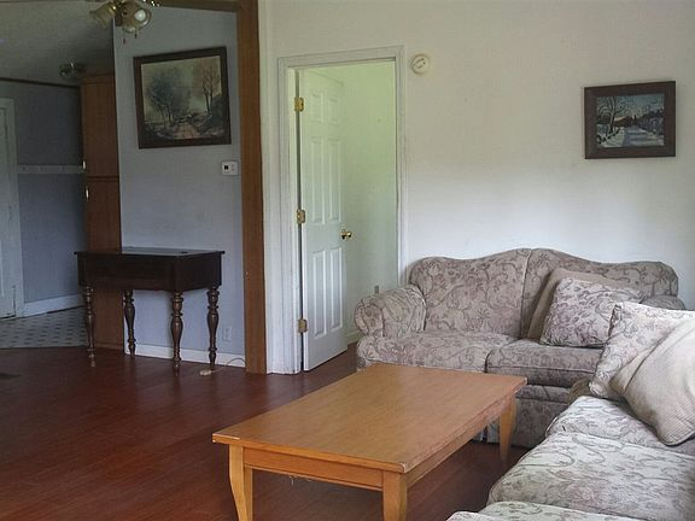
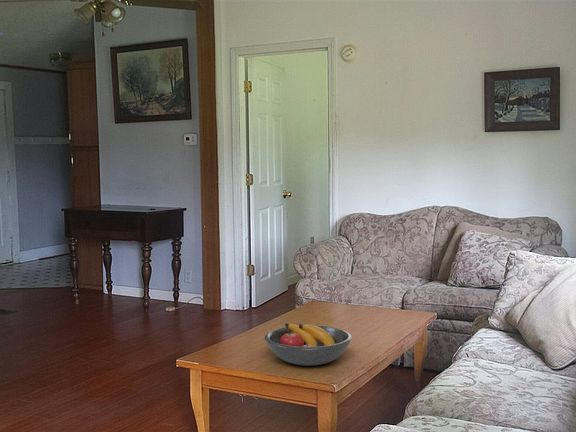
+ fruit bowl (308, 344)
